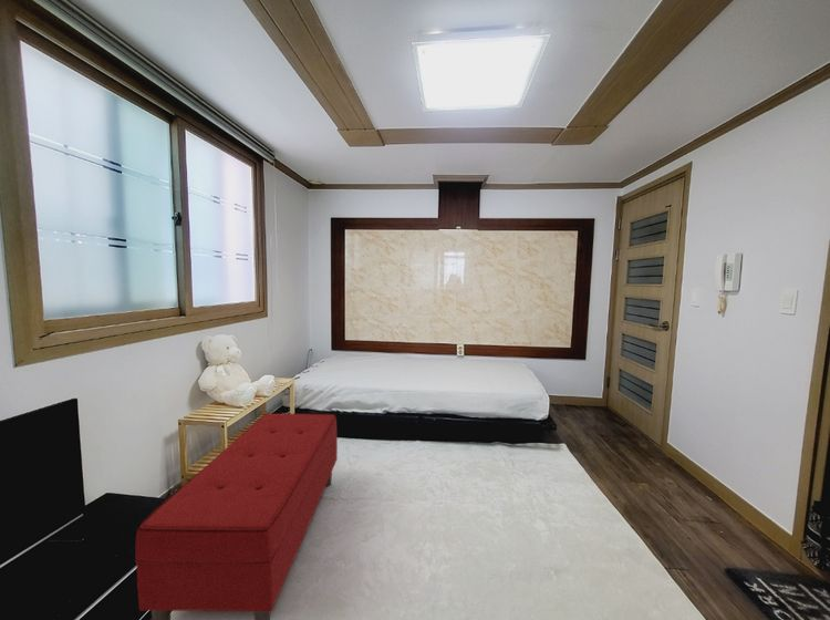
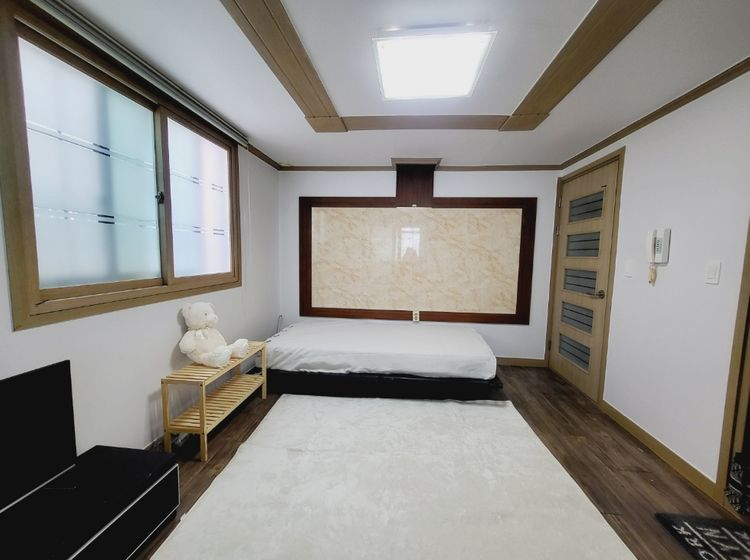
- bench (267, 496)
